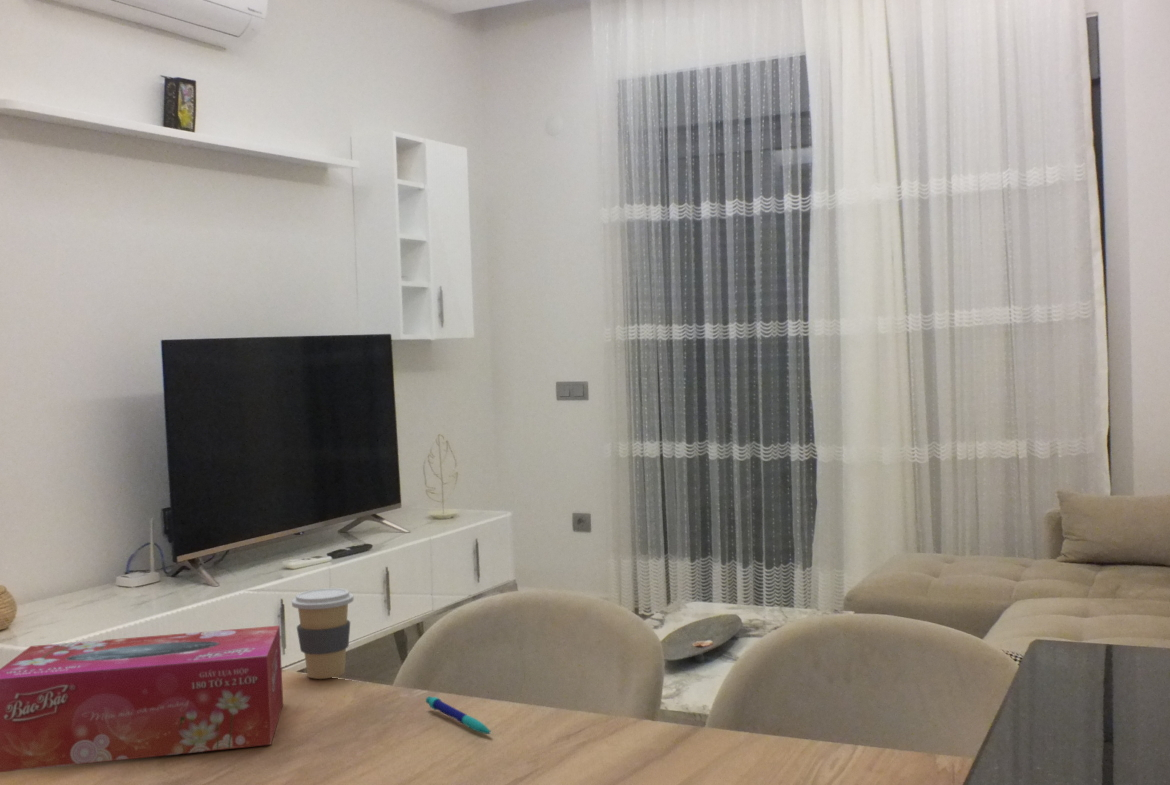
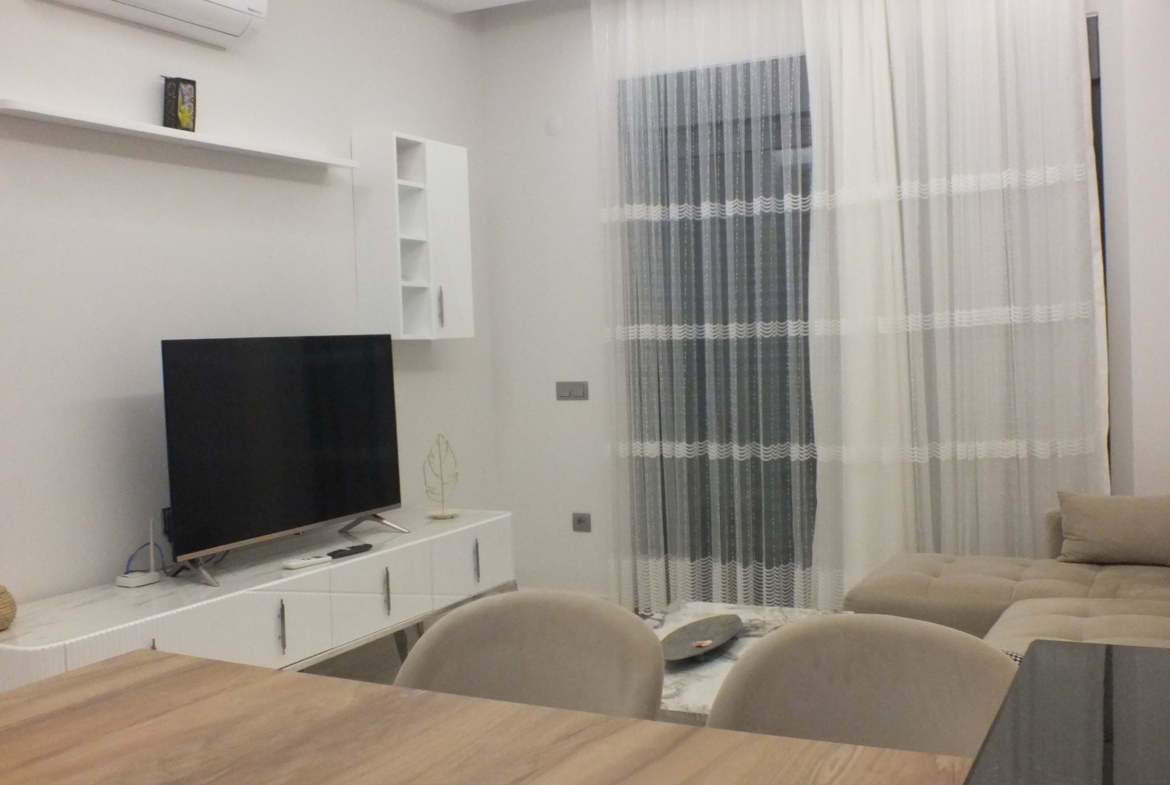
- tissue box (146, 693)
- coffee cup (324, 633)
- pen (458, 715)
